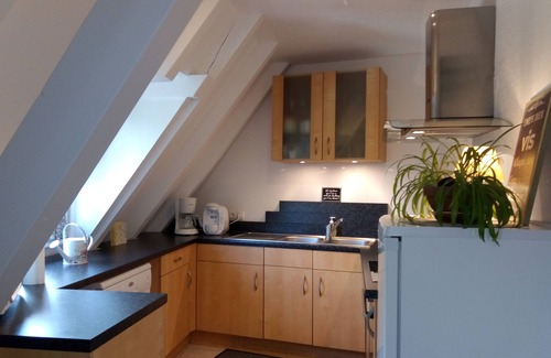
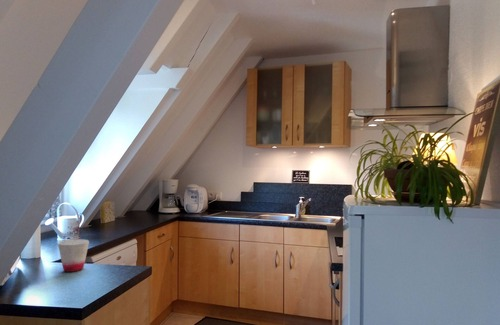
+ cup (73, 255)
